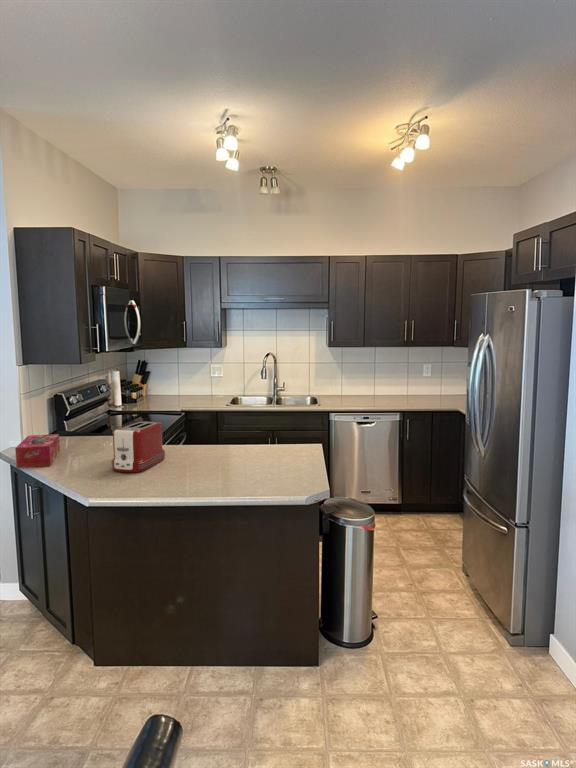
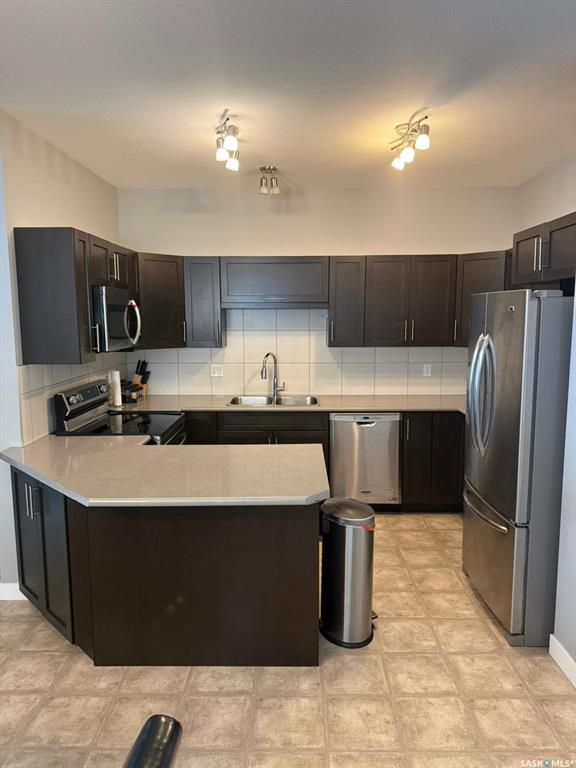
- tissue box (38, 449)
- toaster (138, 444)
